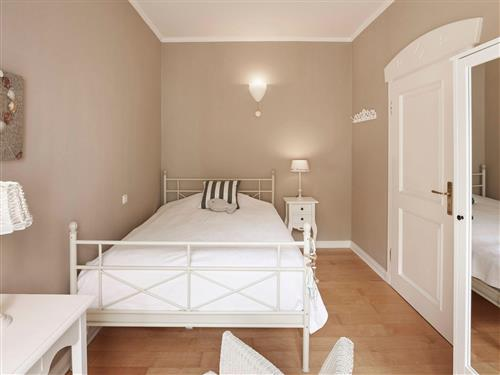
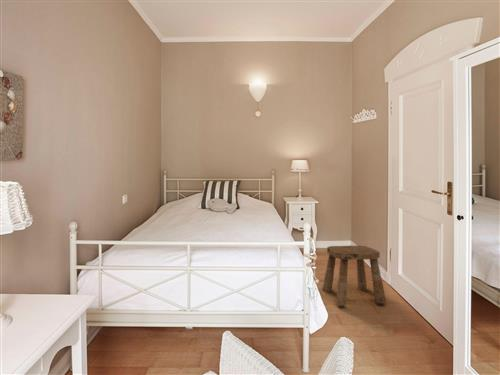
+ stool (357, 273)
